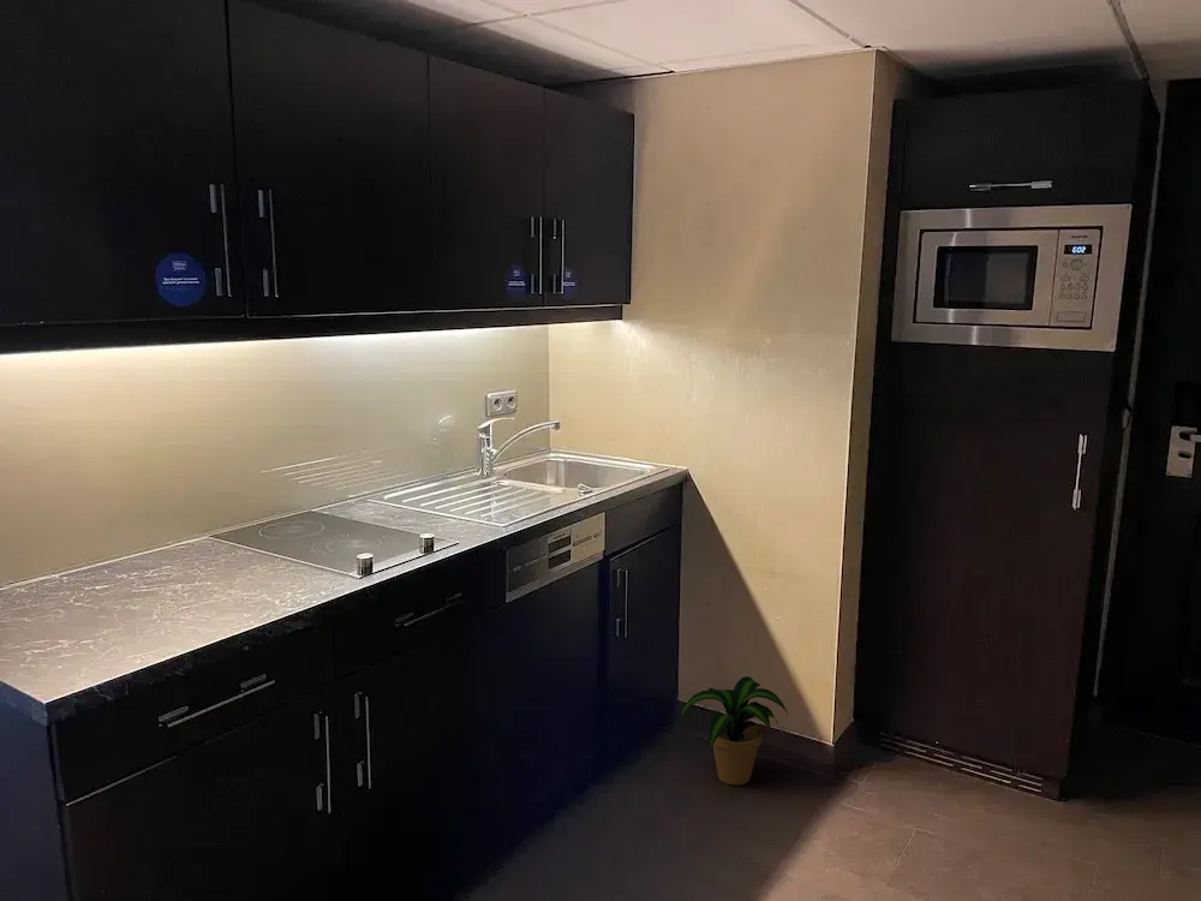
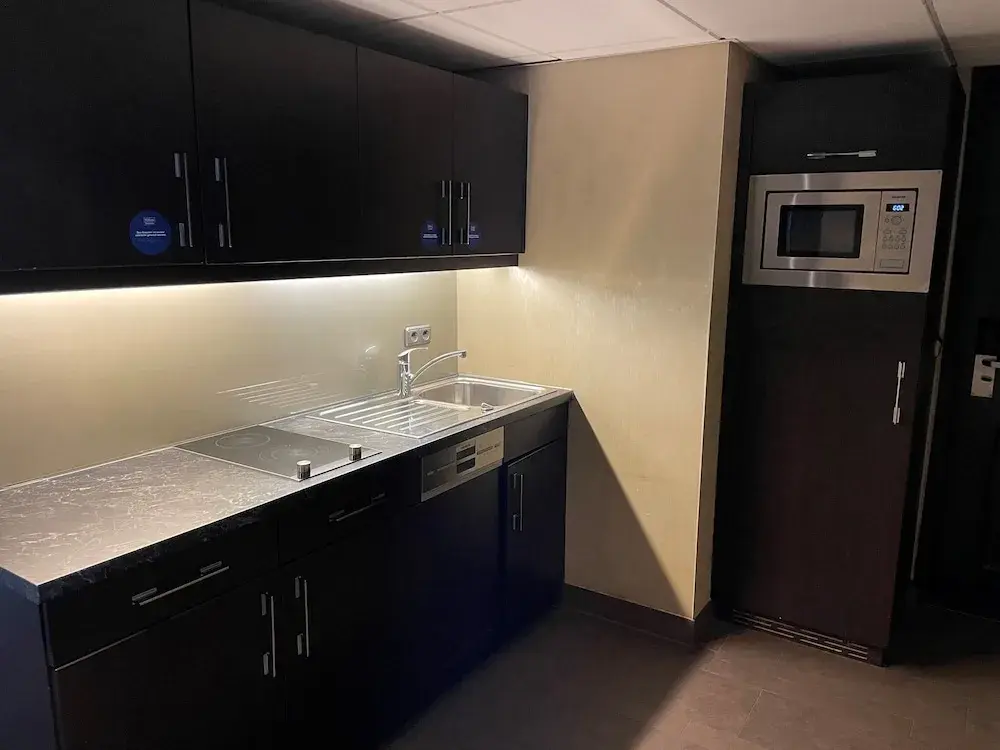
- potted plant (736, 733)
